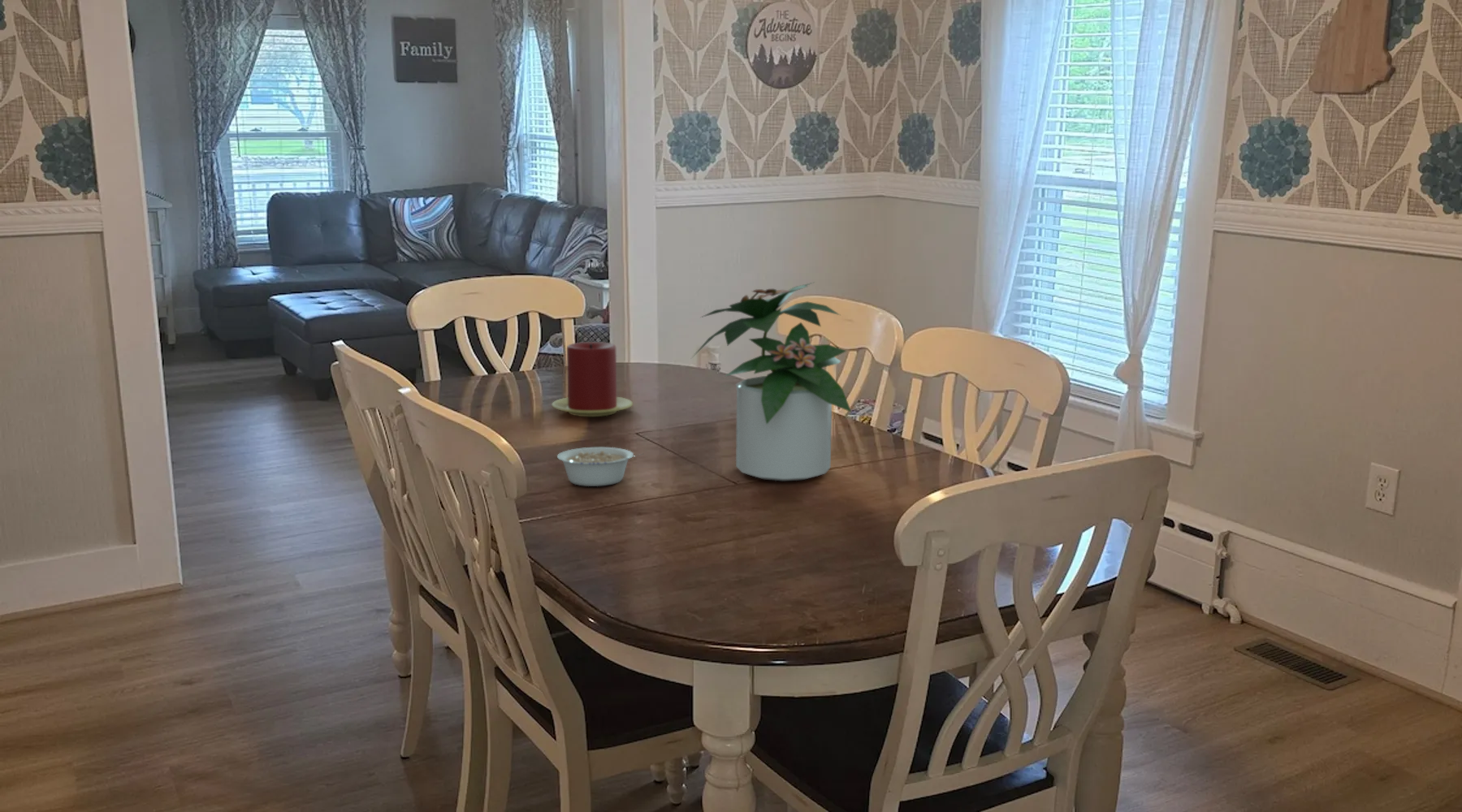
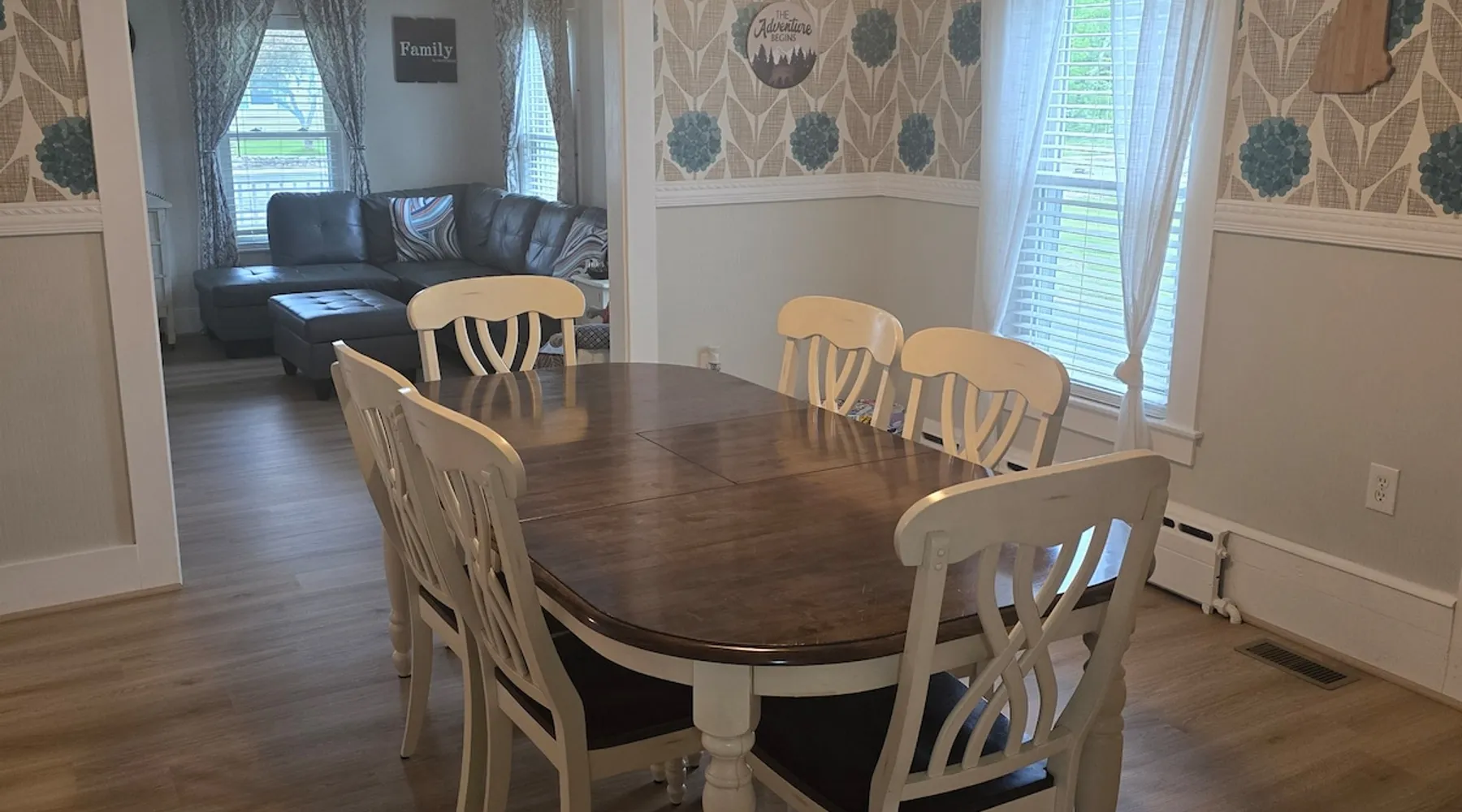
- legume (599, 464)
- candle (591, 378)
- potted plant (773, 378)
